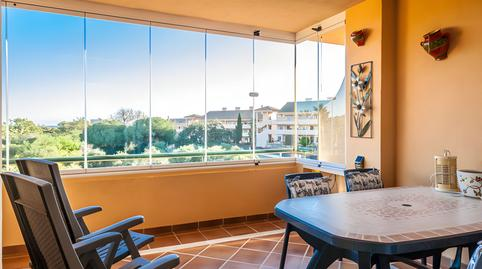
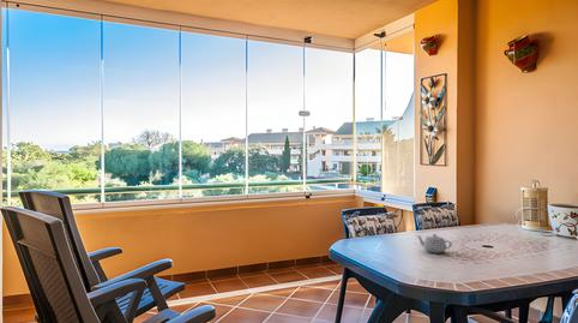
+ teapot (433, 243)
